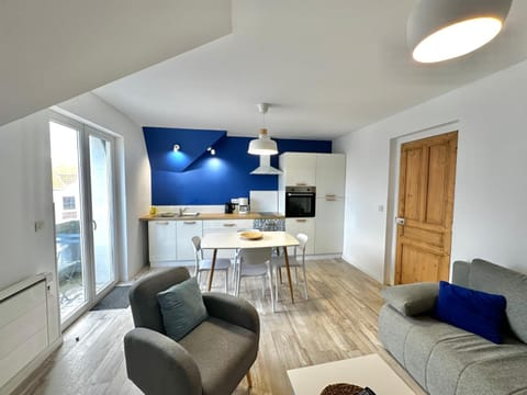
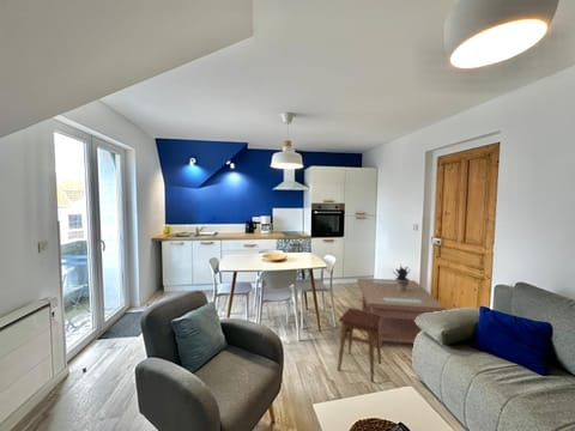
+ stool (359, 341)
+ coffee table (393, 309)
+ potted plant (402, 277)
